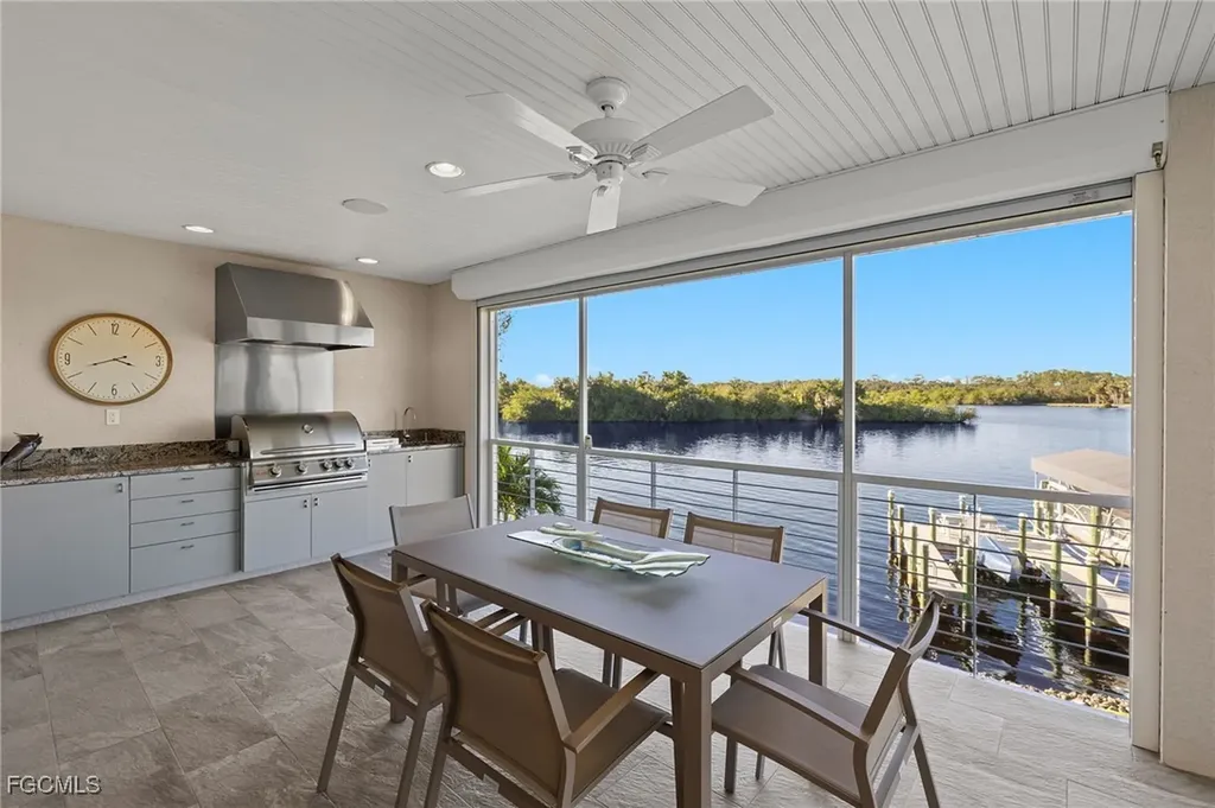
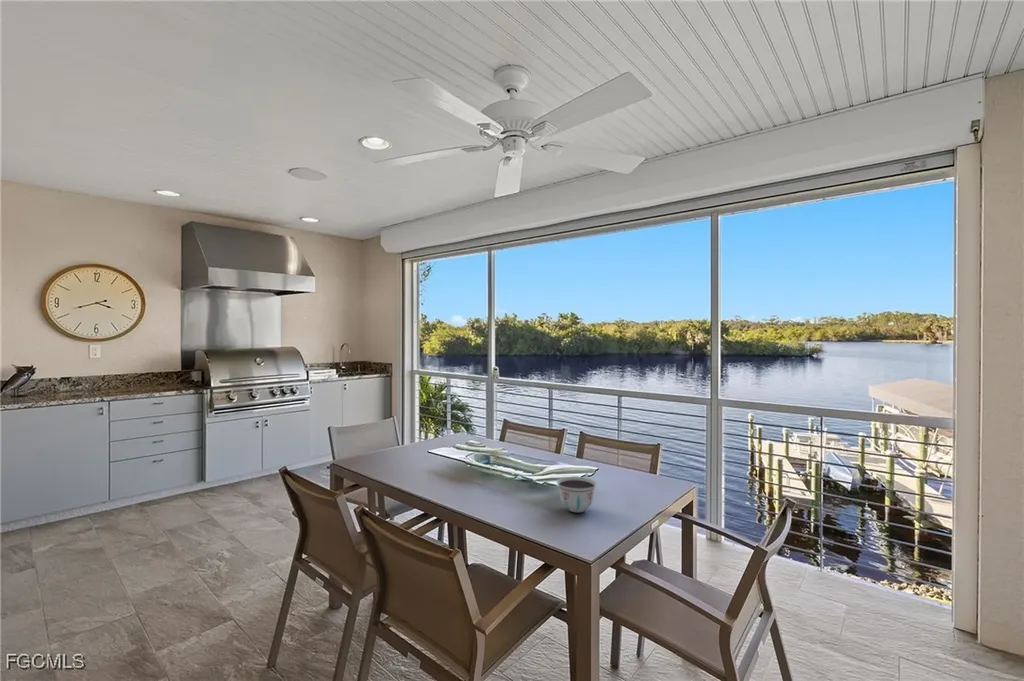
+ bowl (576, 496)
